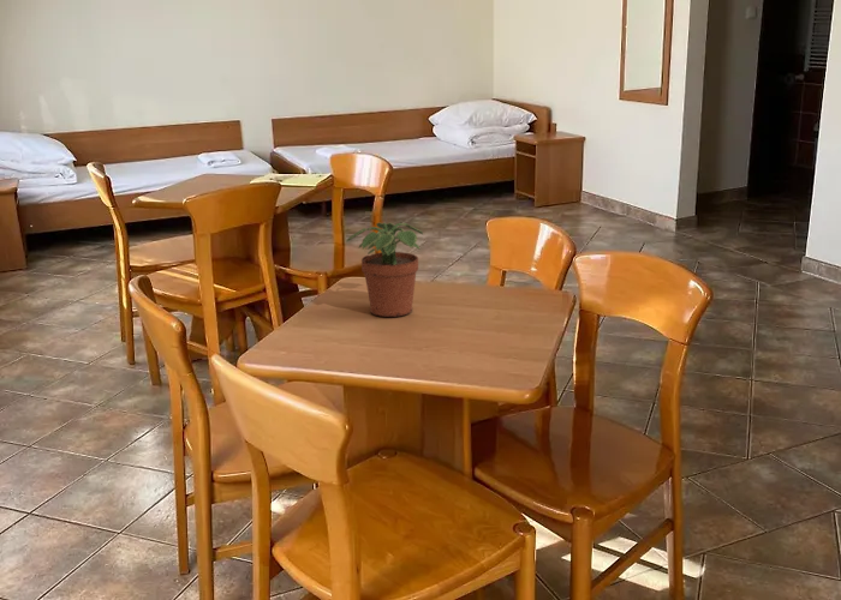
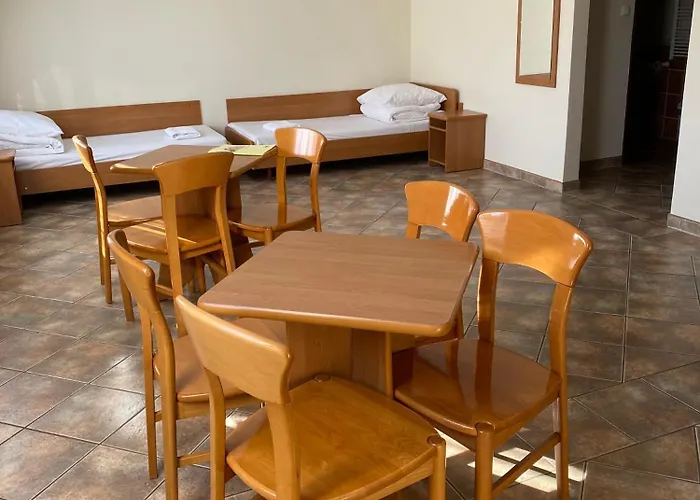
- potted plant (388, 268)
